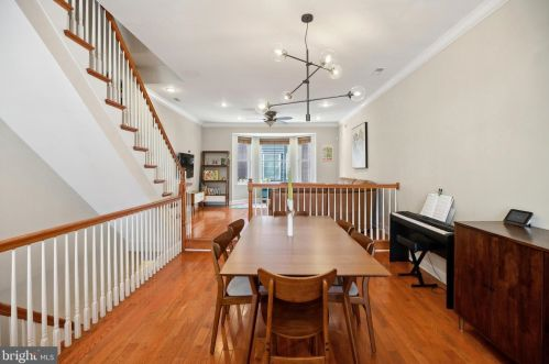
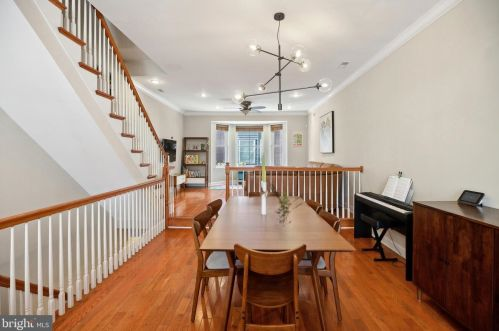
+ flower arrangement (283, 205)
